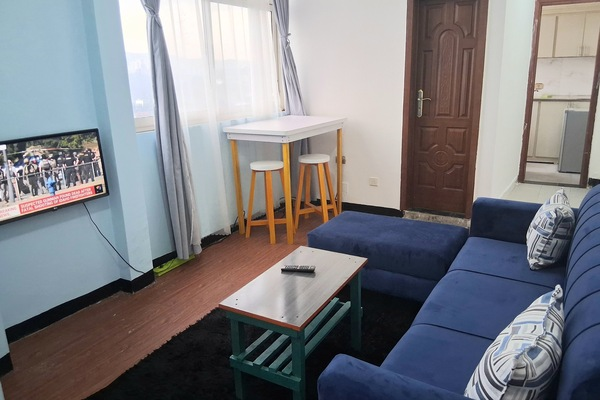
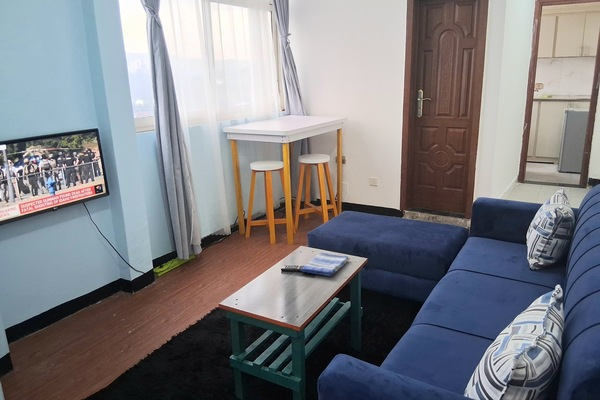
+ dish towel (325, 263)
